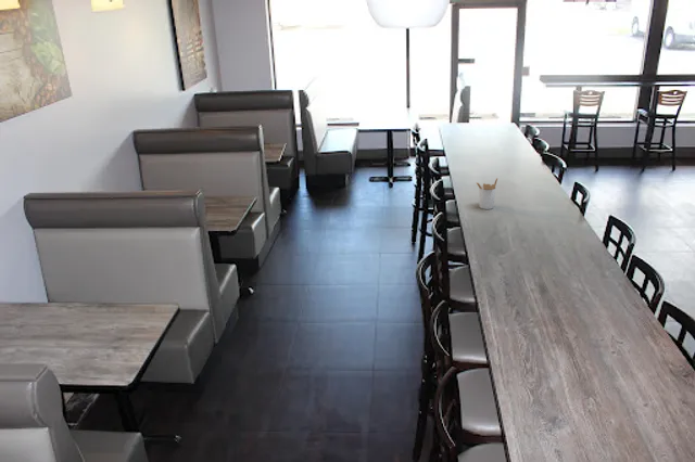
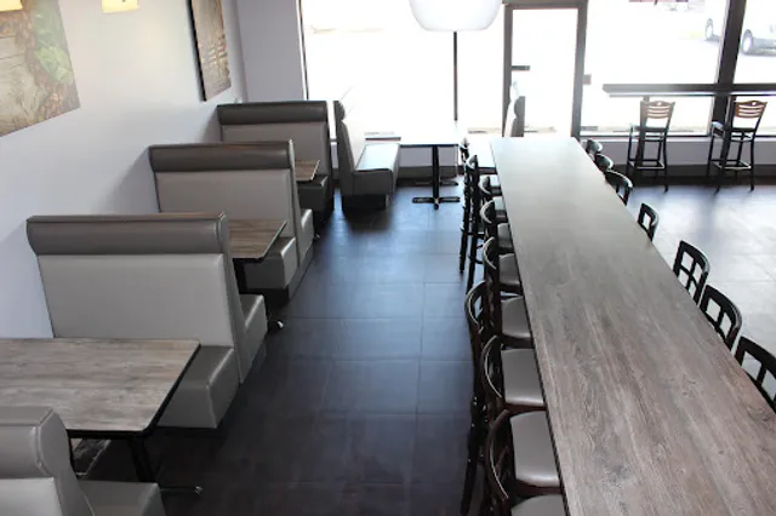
- utensil holder (488, 193)
